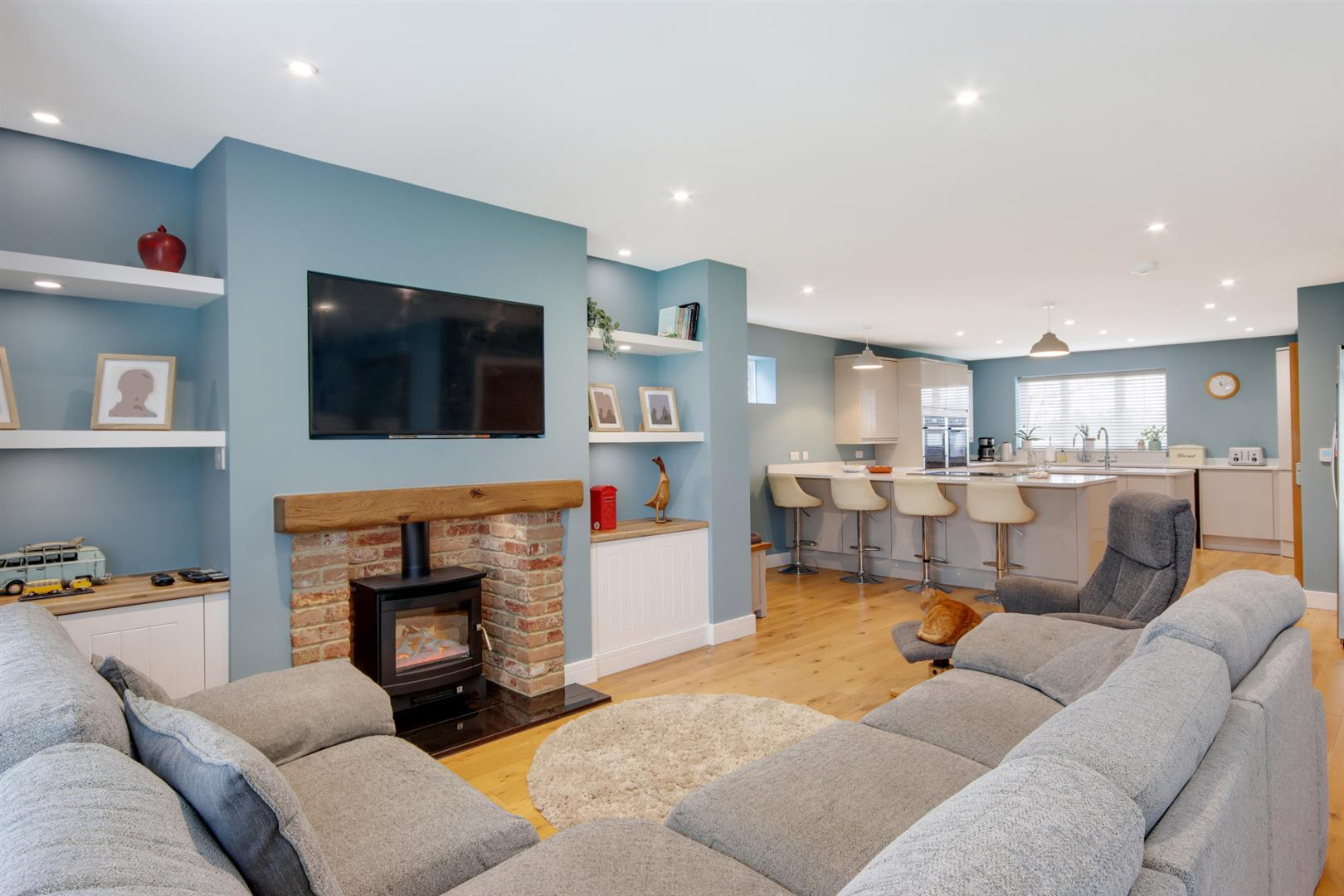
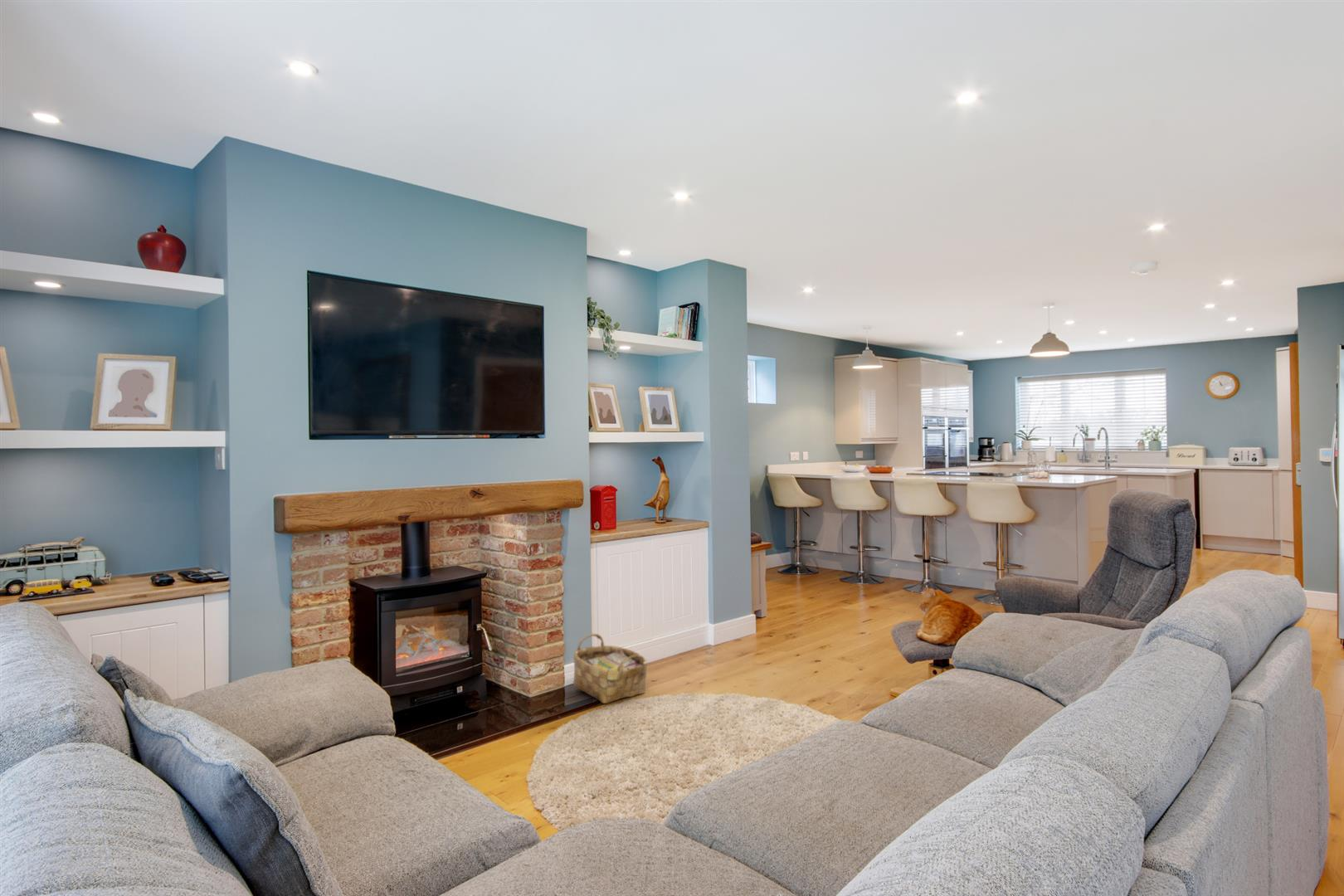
+ woven basket (611, 665)
